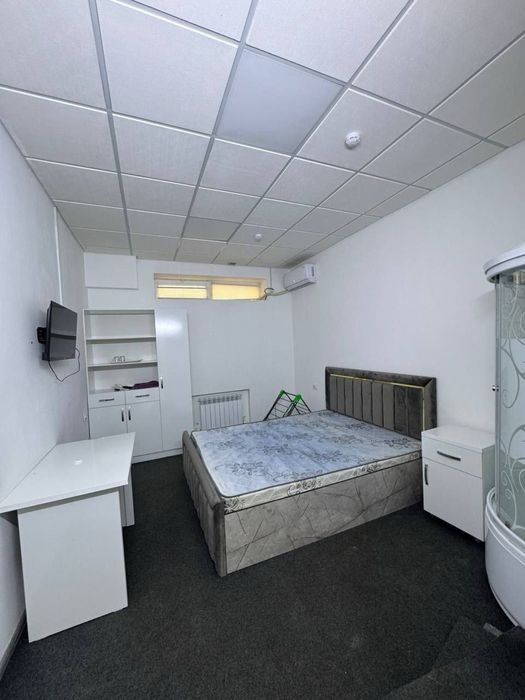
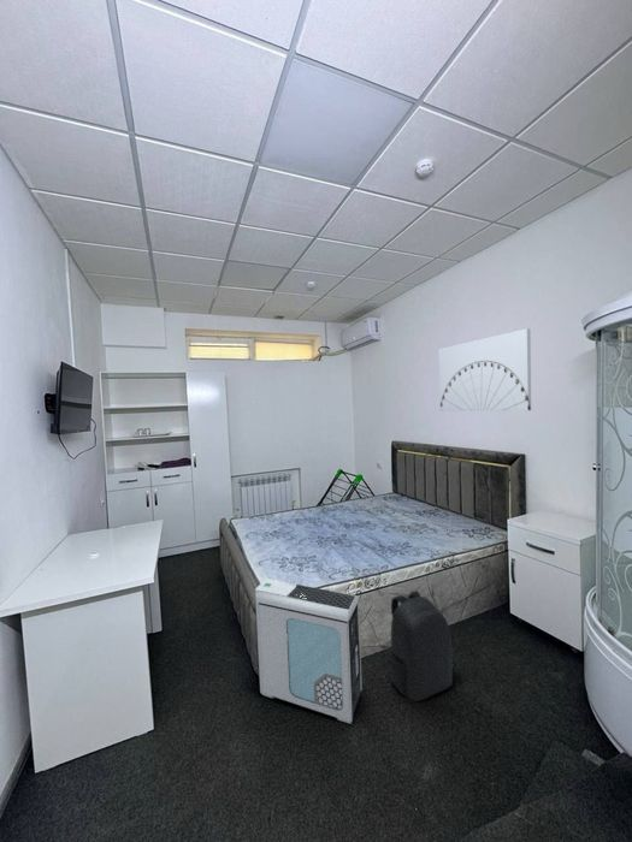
+ wall art (478, 375)
+ backpack (415, 635)
+ air purifier (308, 644)
